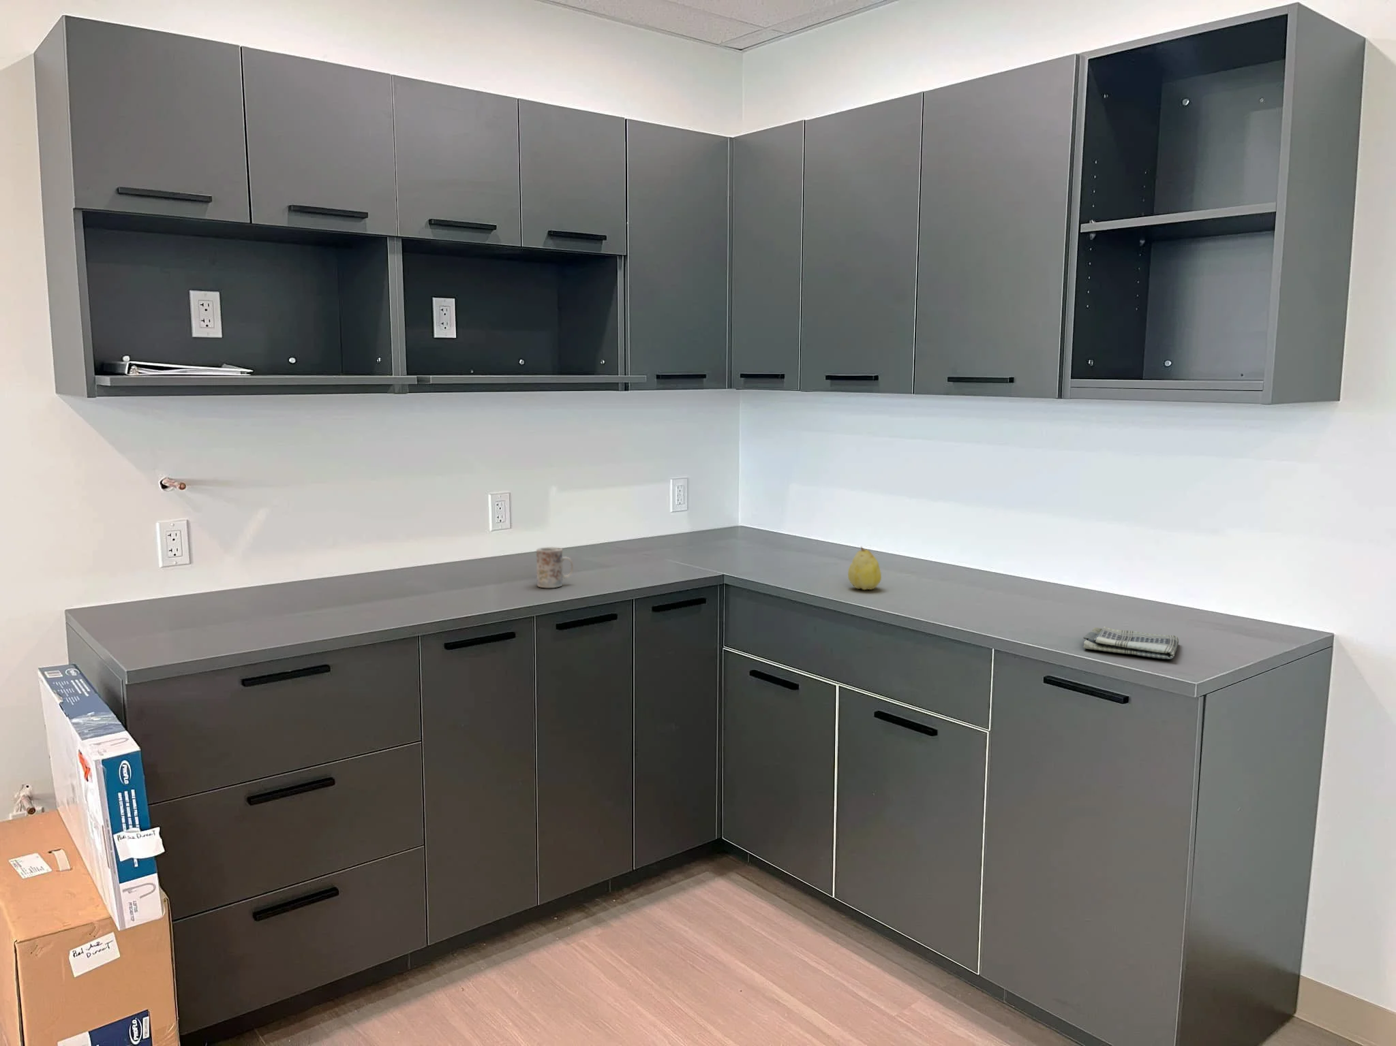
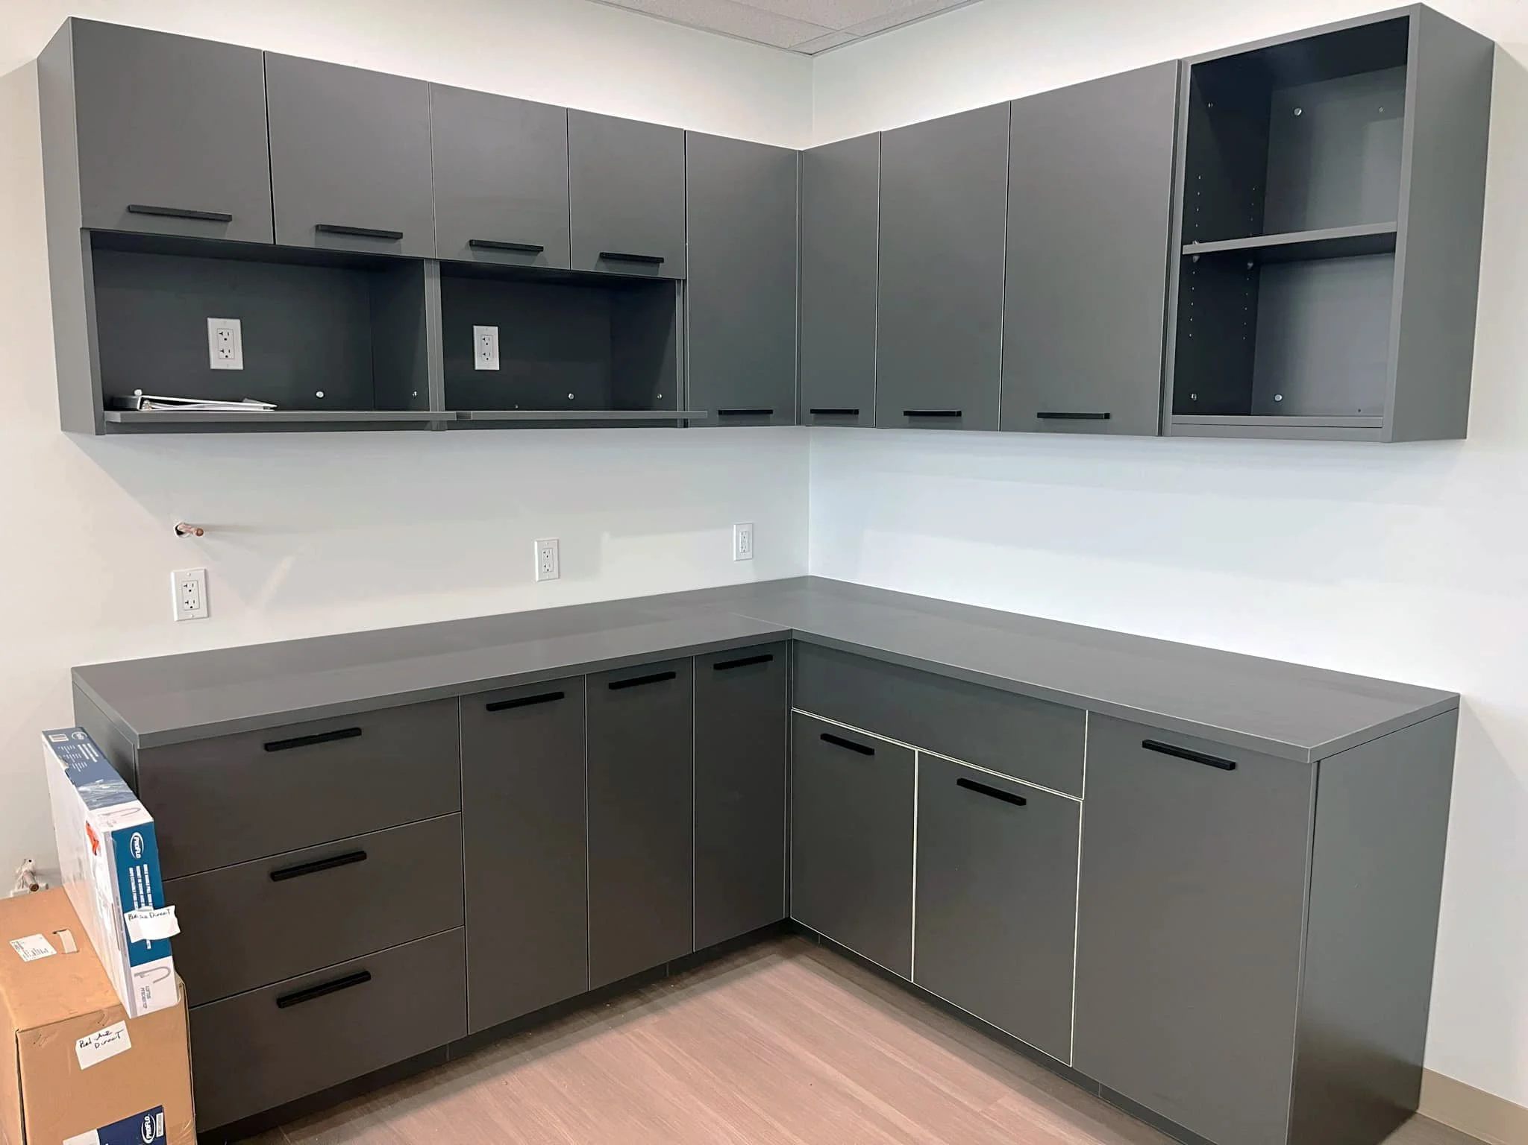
- fruit (865, 567)
- mug (554, 567)
- dish towel (1131, 639)
